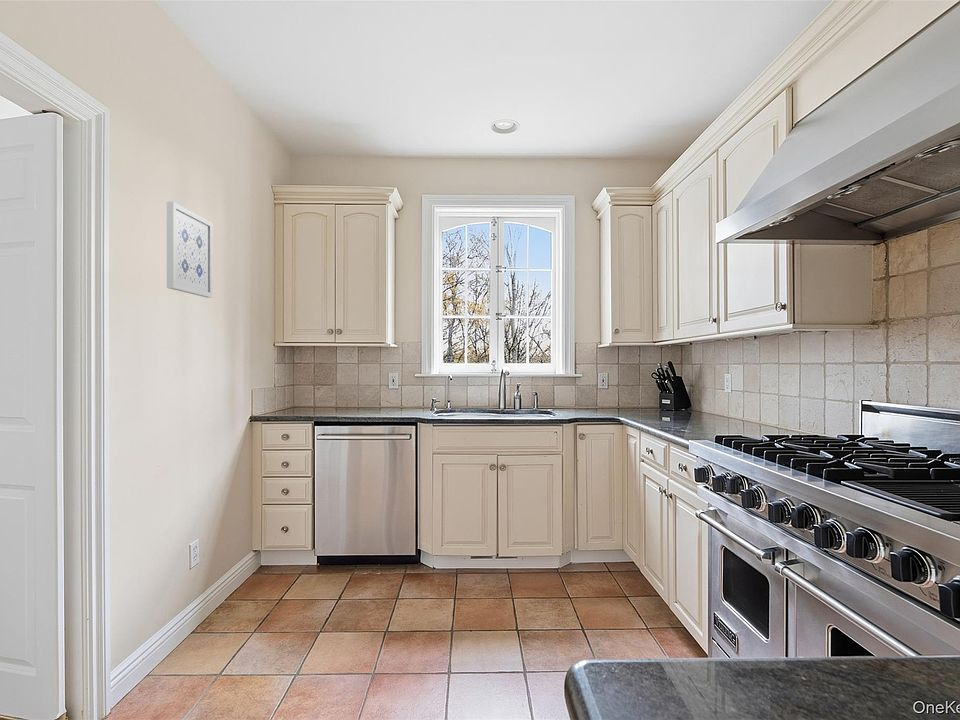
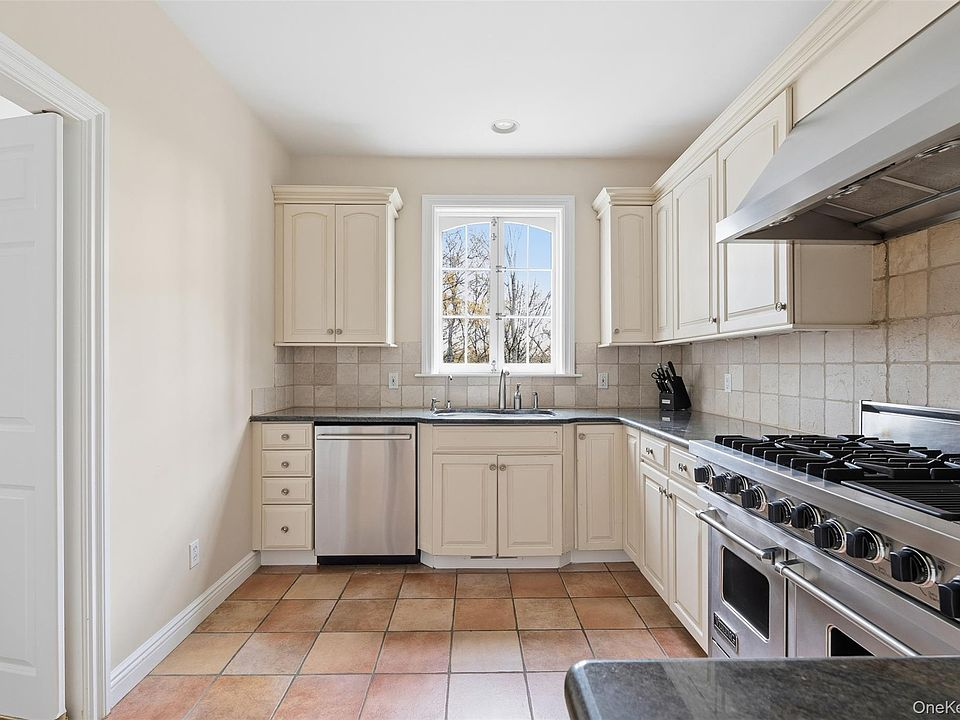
- wall art (191, 253)
